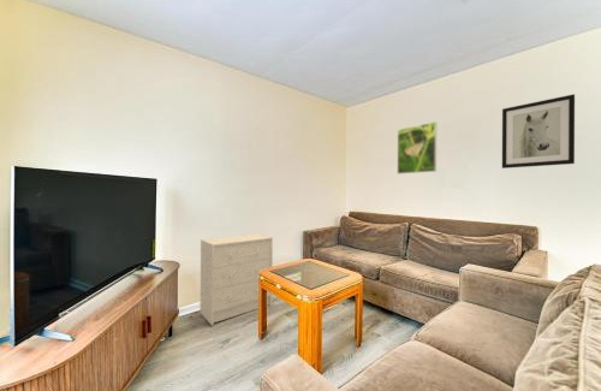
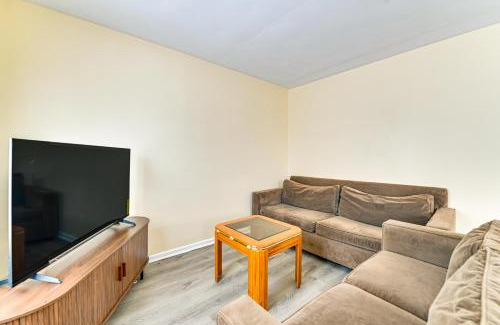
- dresser (237, 273)
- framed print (416, 149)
- wall art (535, 134)
